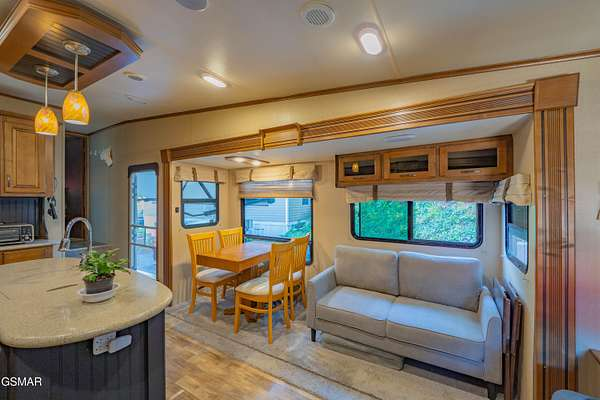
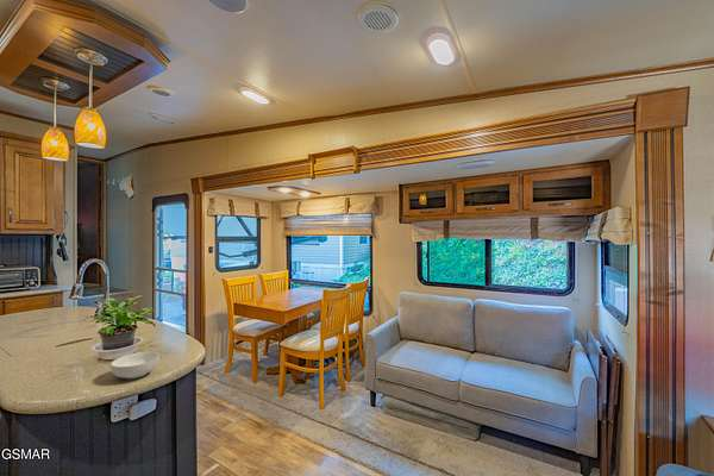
+ cereal bowl (136, 367)
